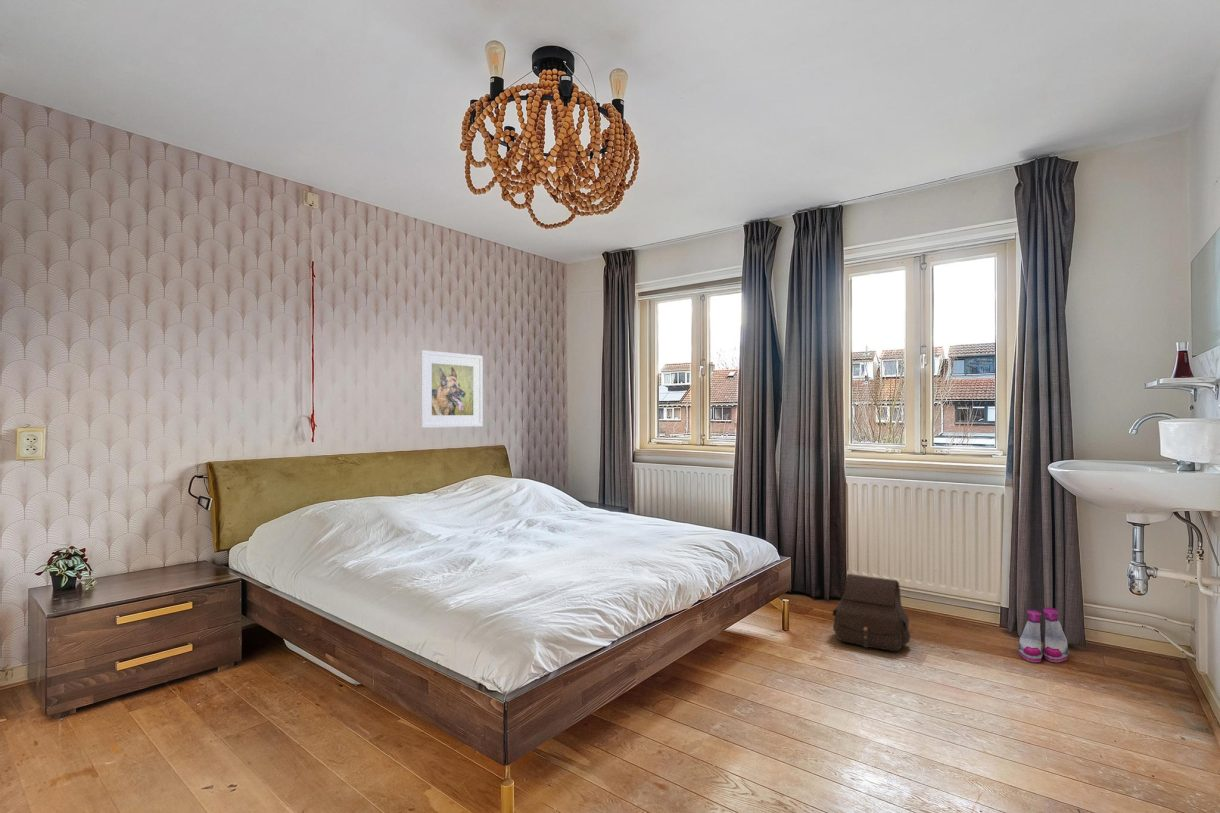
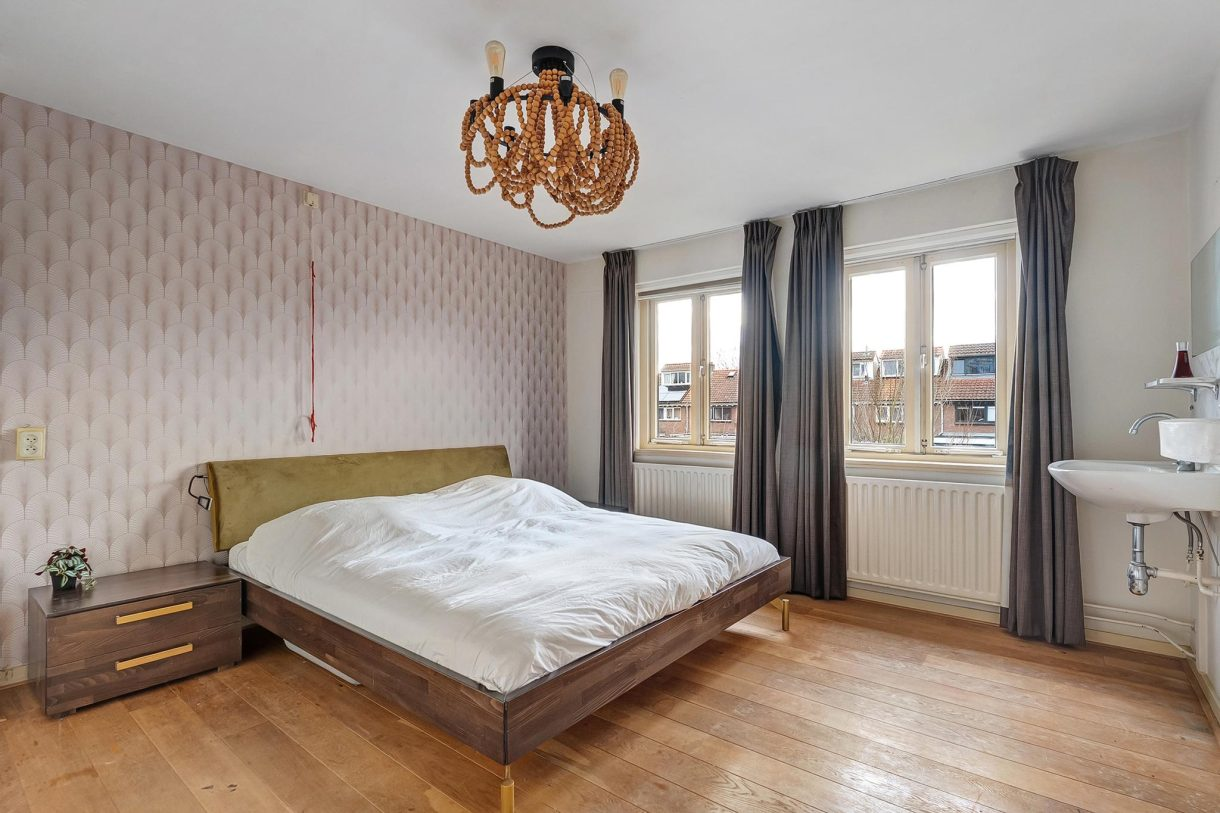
- satchel (871, 609)
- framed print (452, 390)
- boots (1040, 632)
